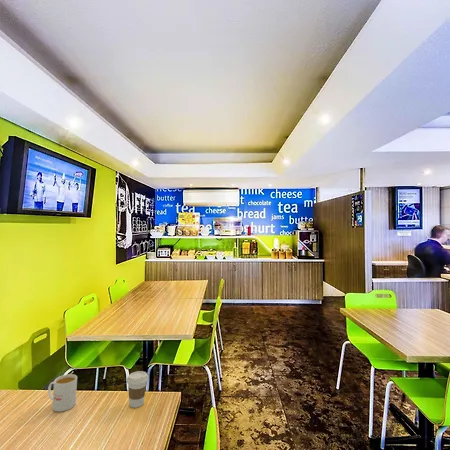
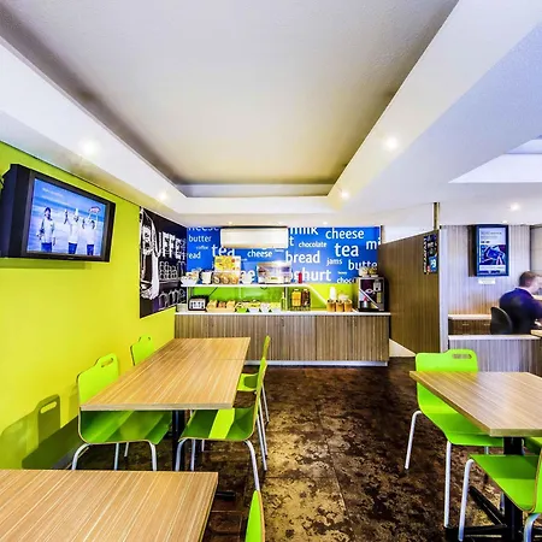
- mug (61, 391)
- coffee cup (137, 389)
